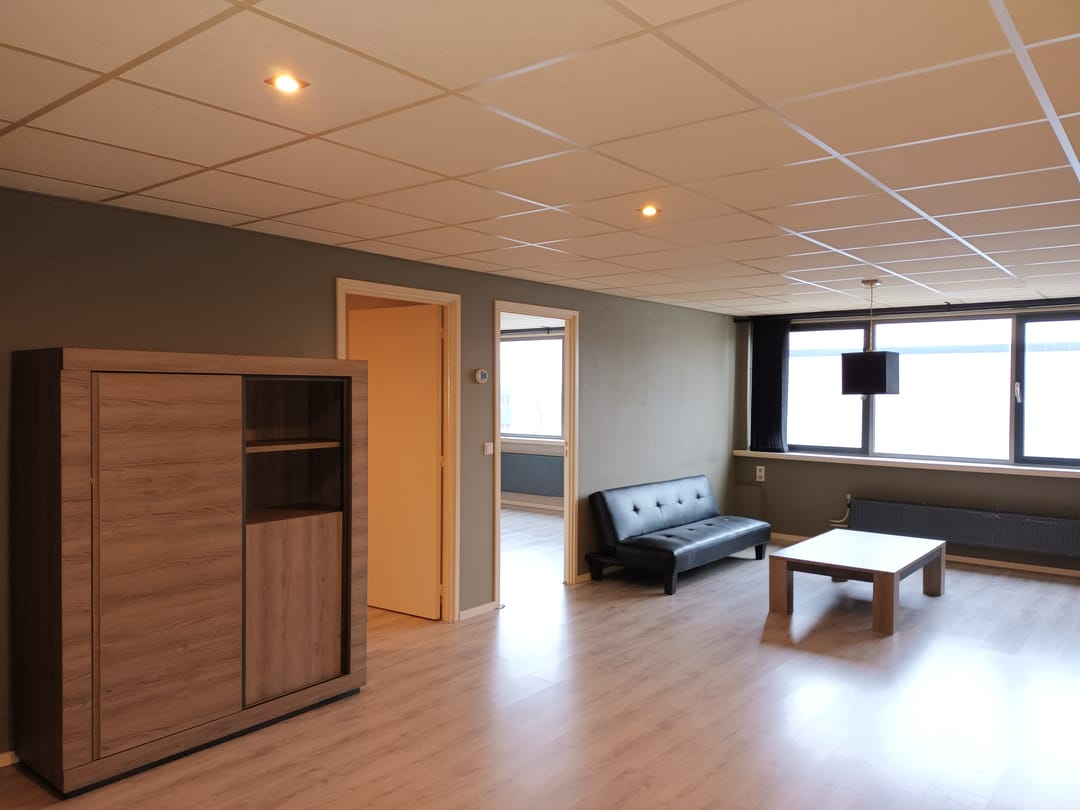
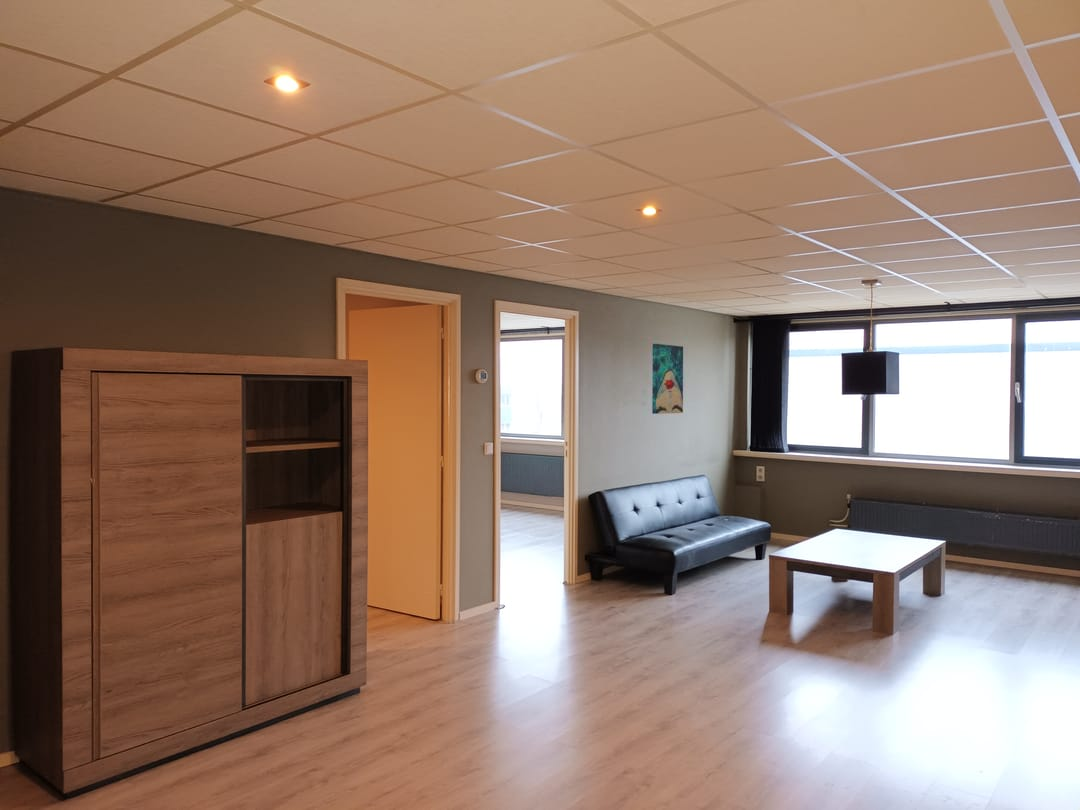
+ wall art (668, 379)
